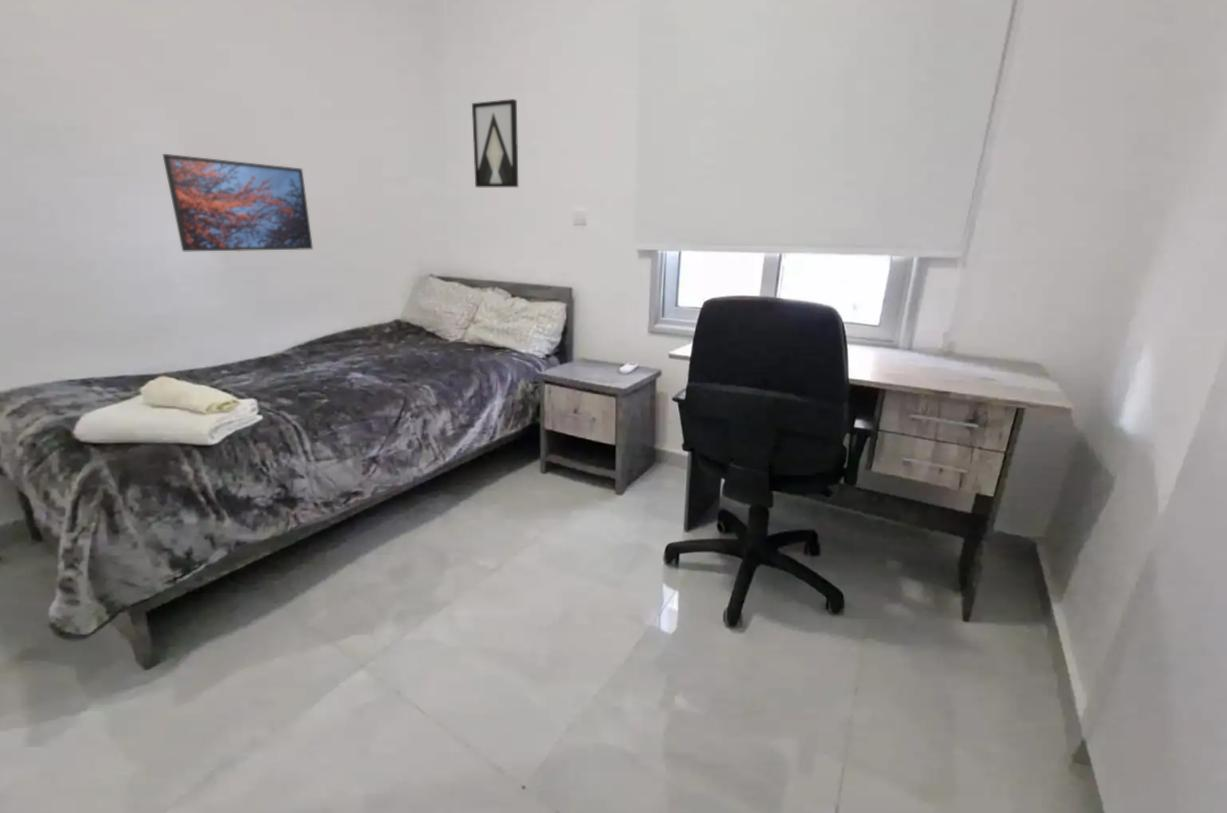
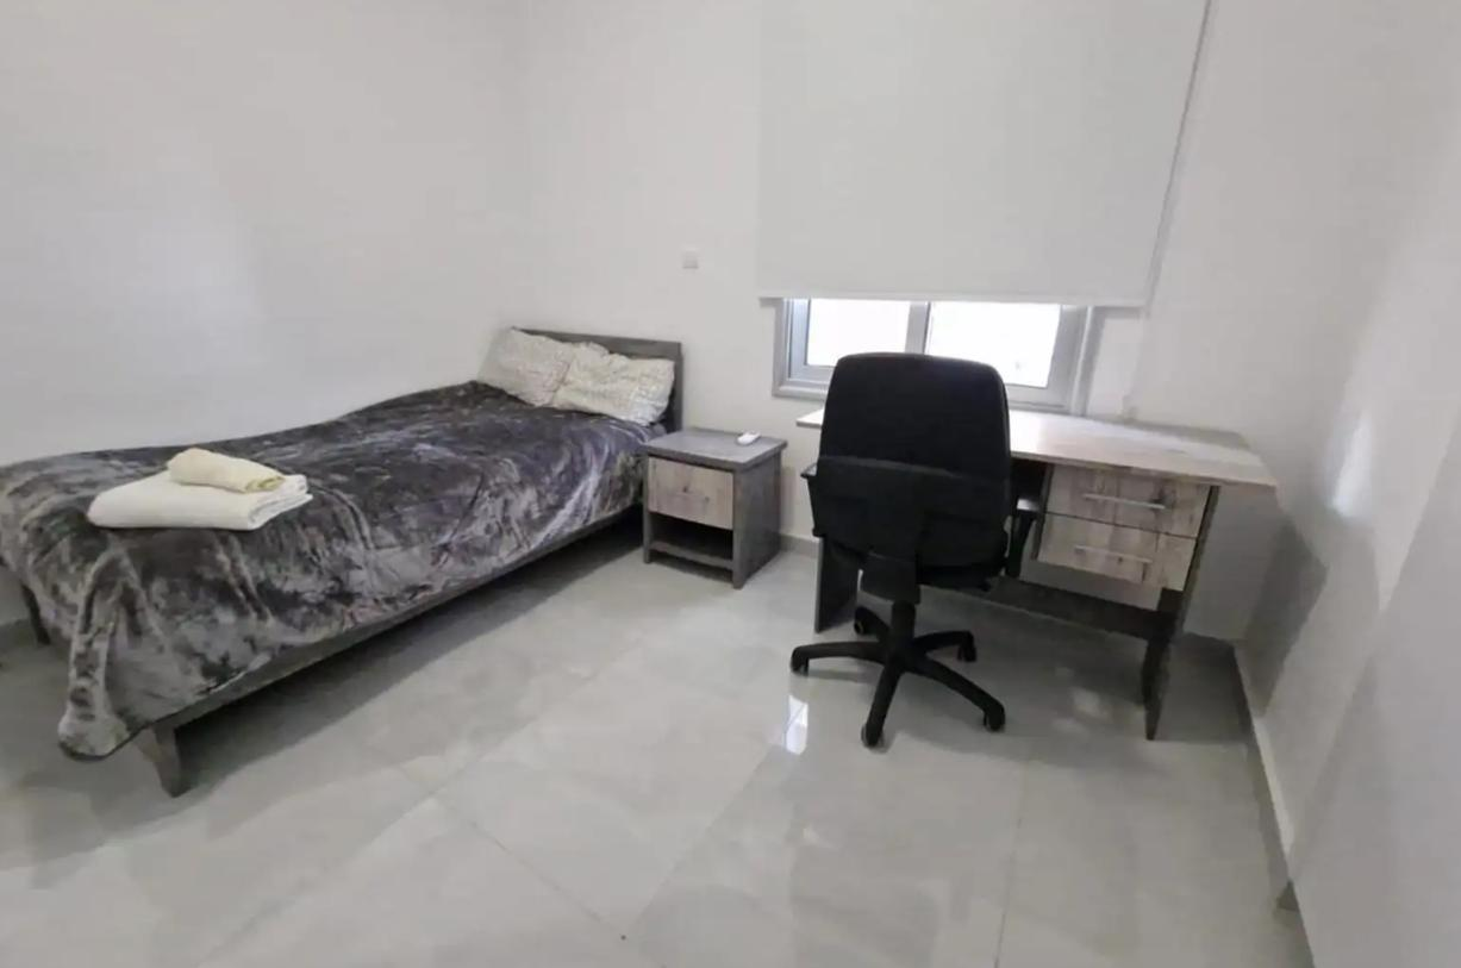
- wall art (495, 145)
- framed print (246, 207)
